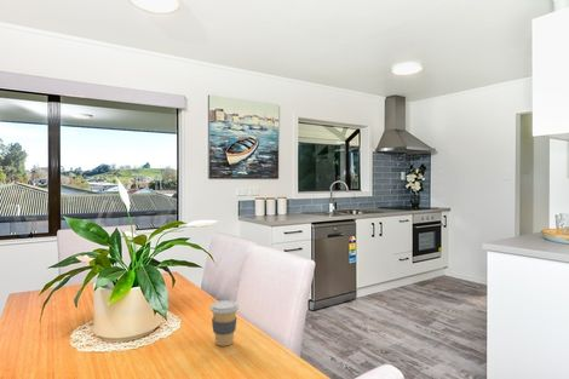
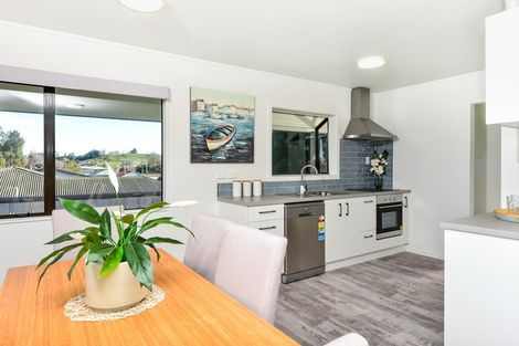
- coffee cup (224, 322)
